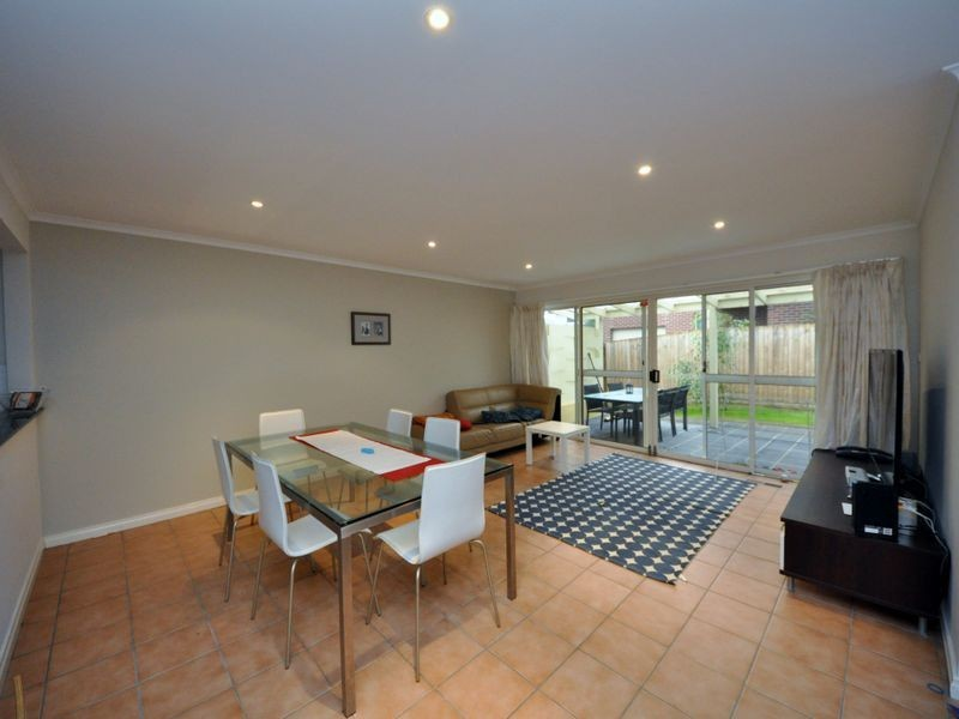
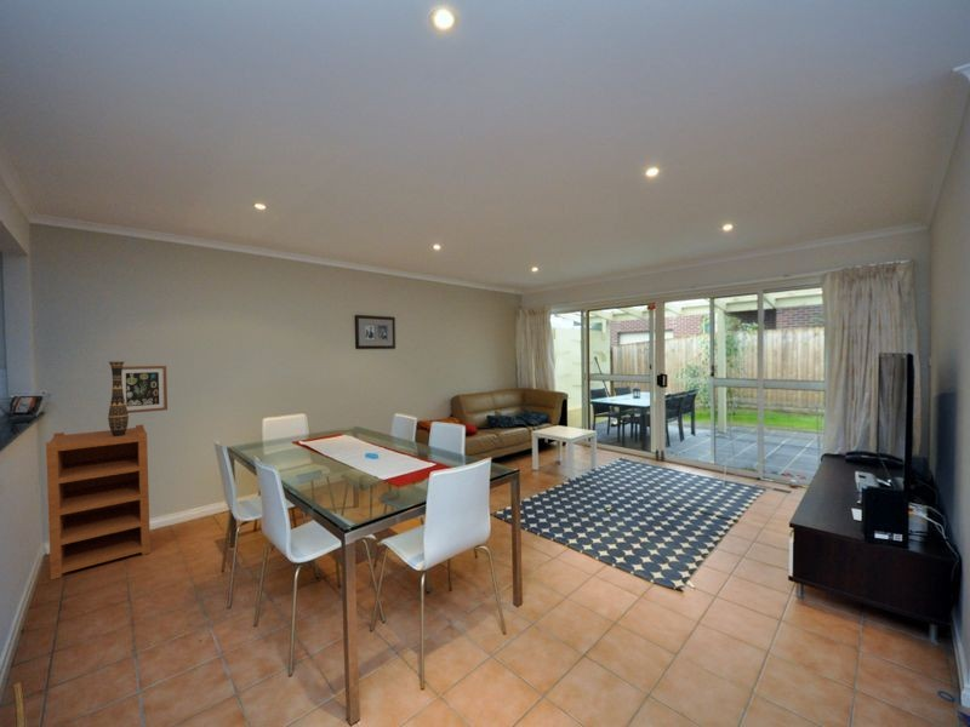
+ wall art (142, 389)
+ decorative vase (118, 397)
+ cupboard (102, 492)
